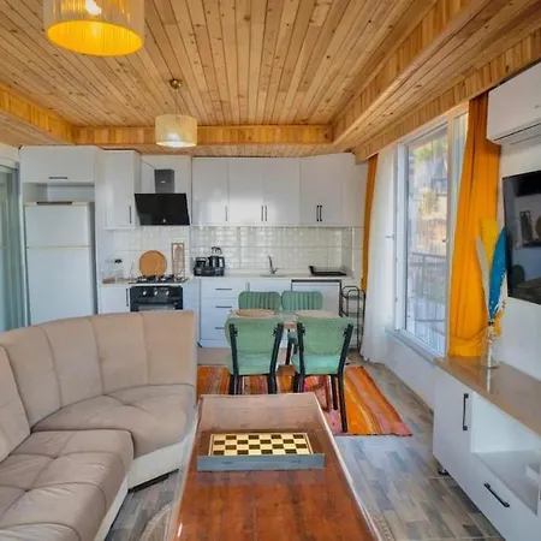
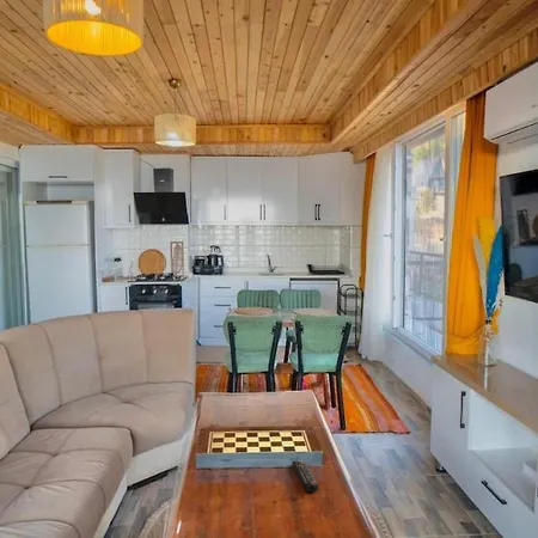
+ remote control (304, 473)
